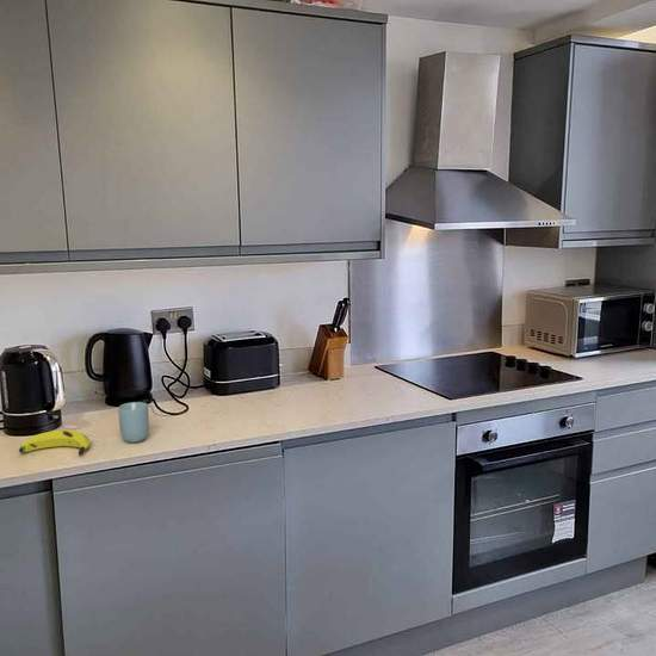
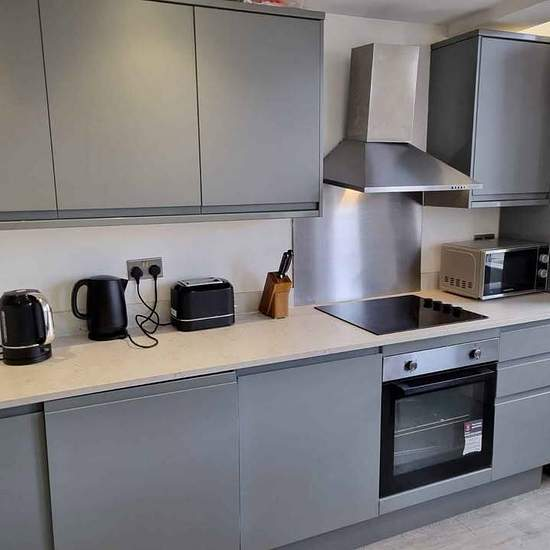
- cup (134, 422)
- banana (54, 444)
